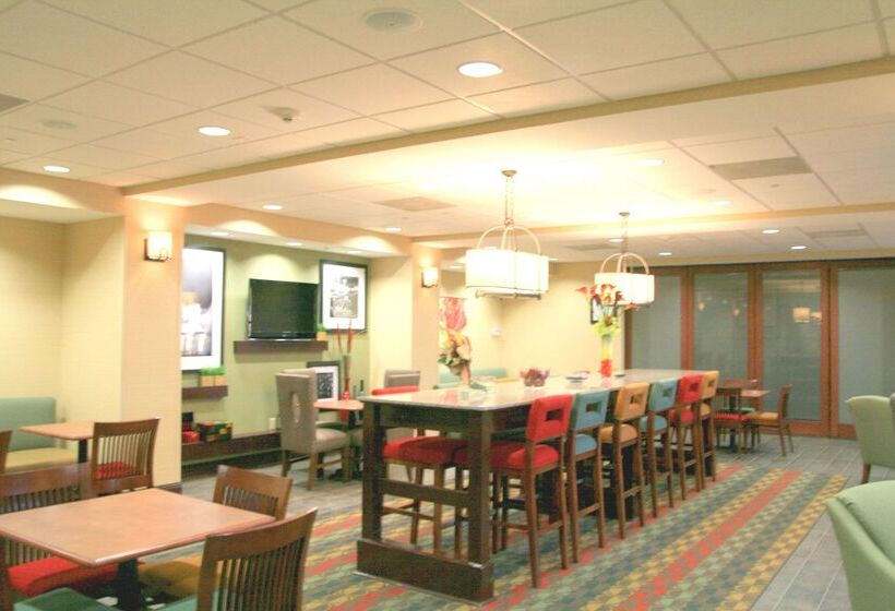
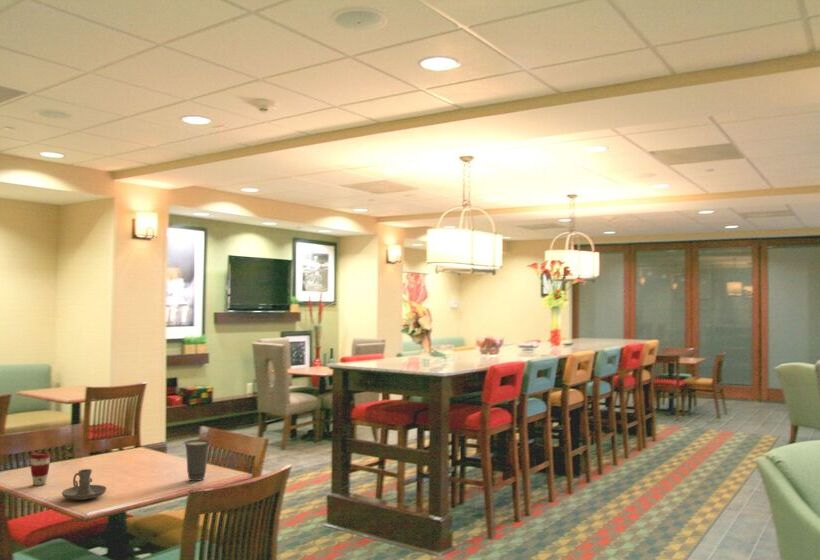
+ candle holder (82, 483)
+ cup (196, 460)
+ coffee cup (40, 468)
